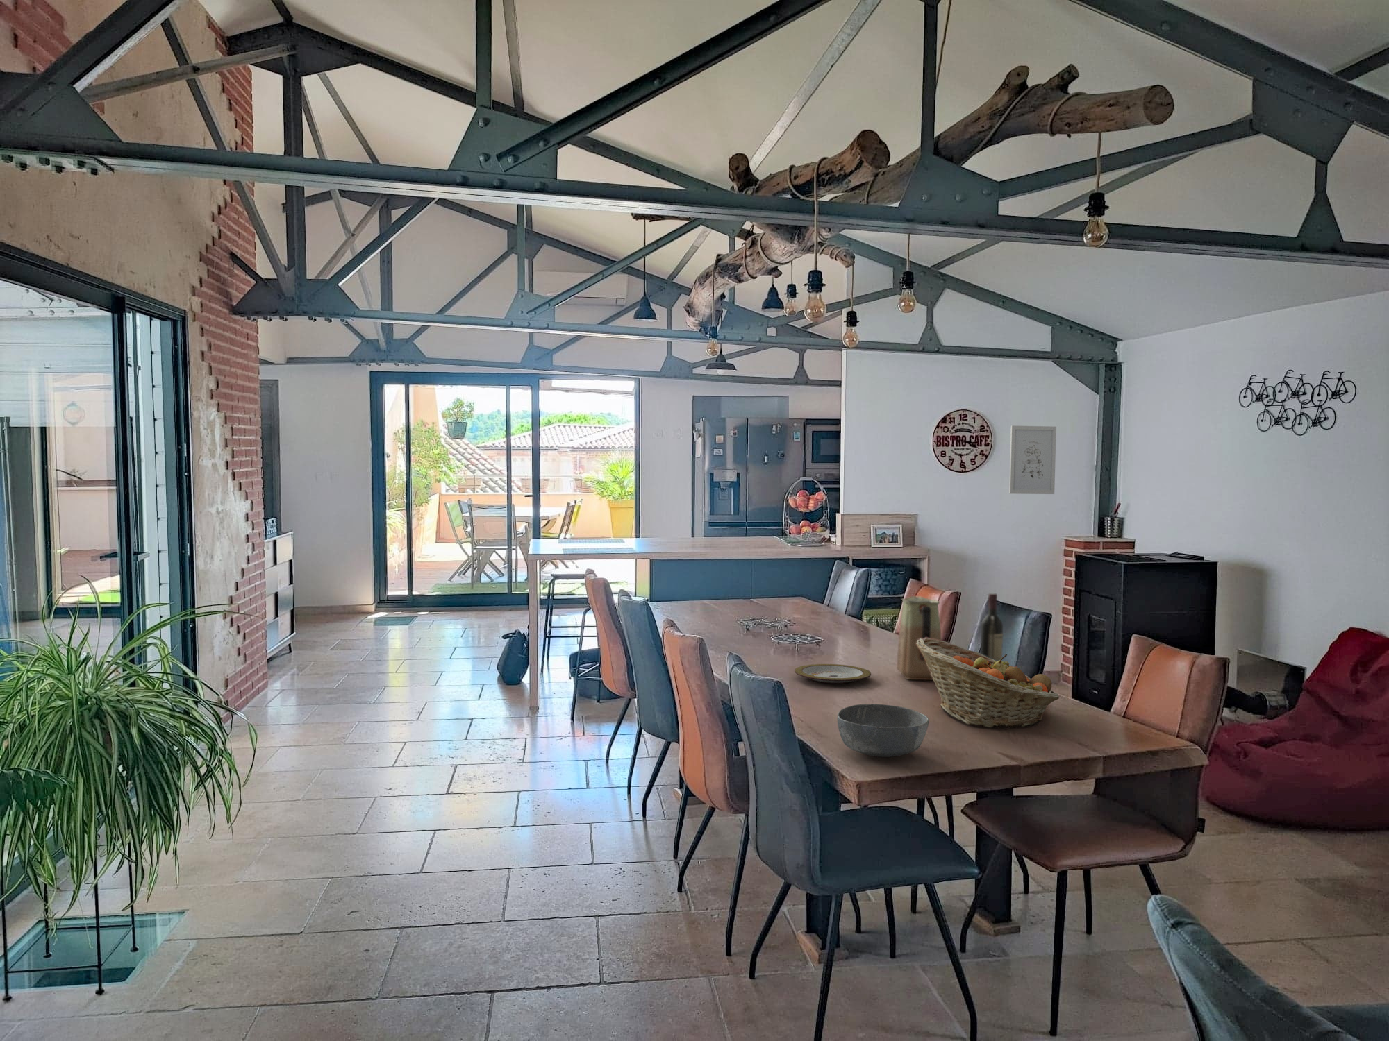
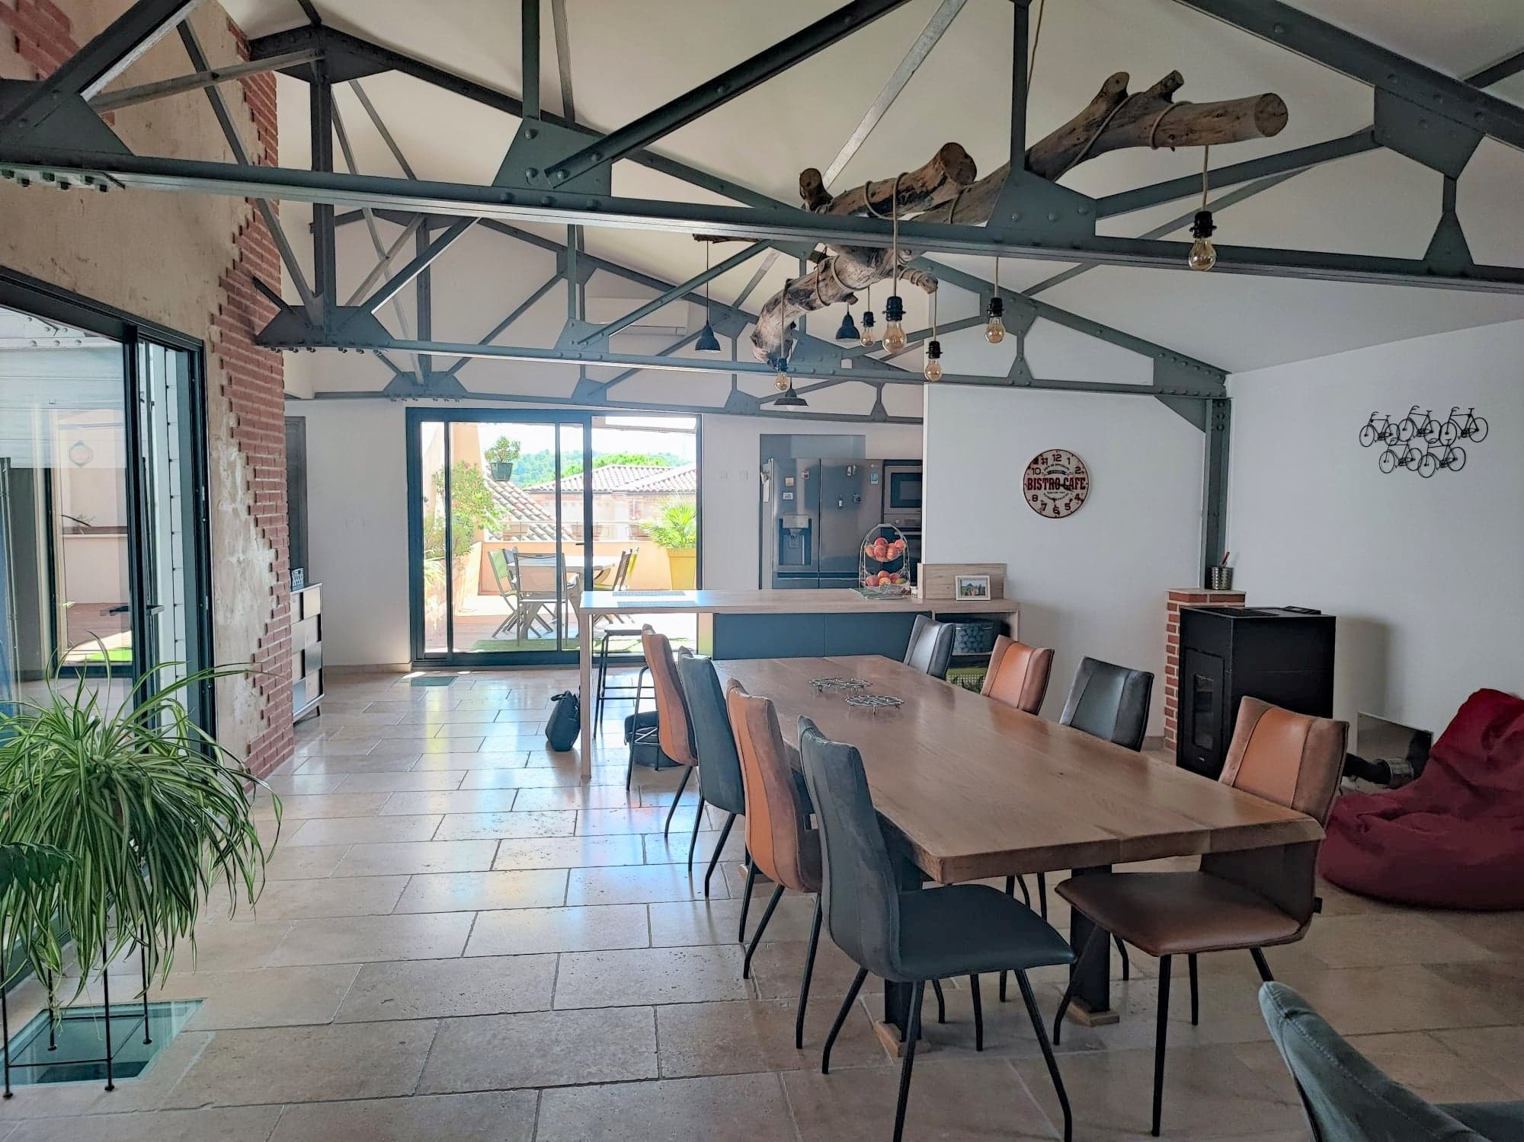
- bowl (883, 734)
- wall art (1032, 459)
- vase (920, 638)
- fruit basket (983, 679)
- wine bottle (992, 634)
- plate (832, 675)
